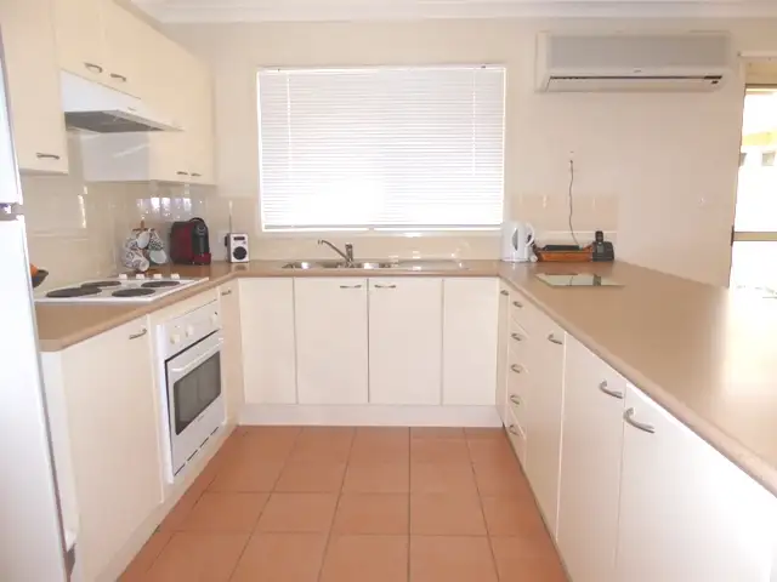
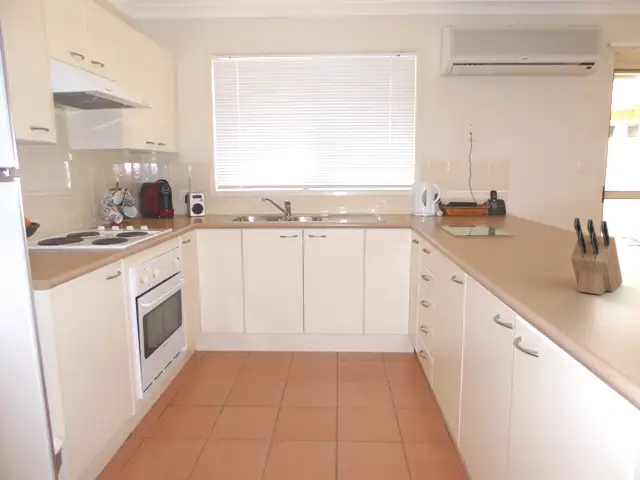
+ knife block (597, 253)
